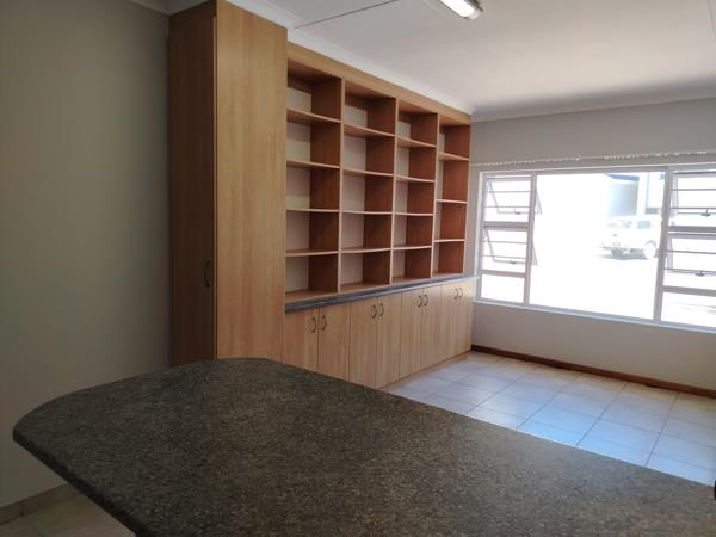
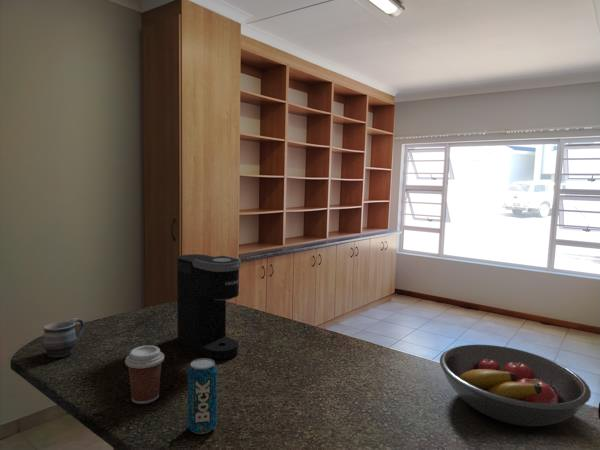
+ coffee maker (207, 302)
+ beverage can (202, 395)
+ fruit bowl (508, 383)
+ coffee cup (145, 374)
+ mug (64, 337)
